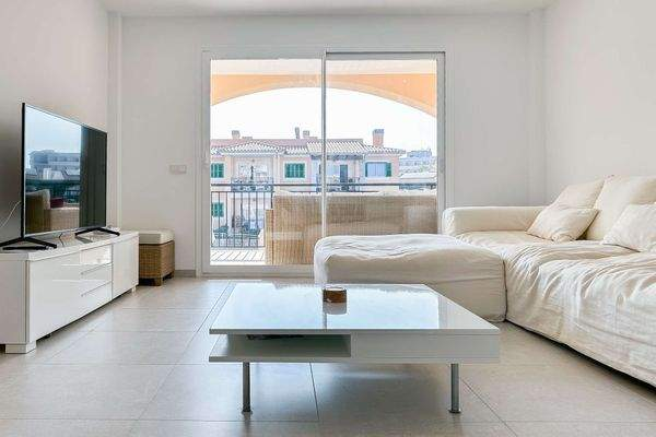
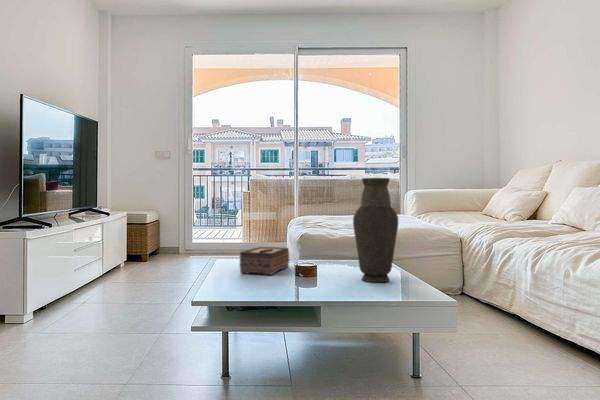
+ vase (375, 229)
+ tissue box (265, 259)
